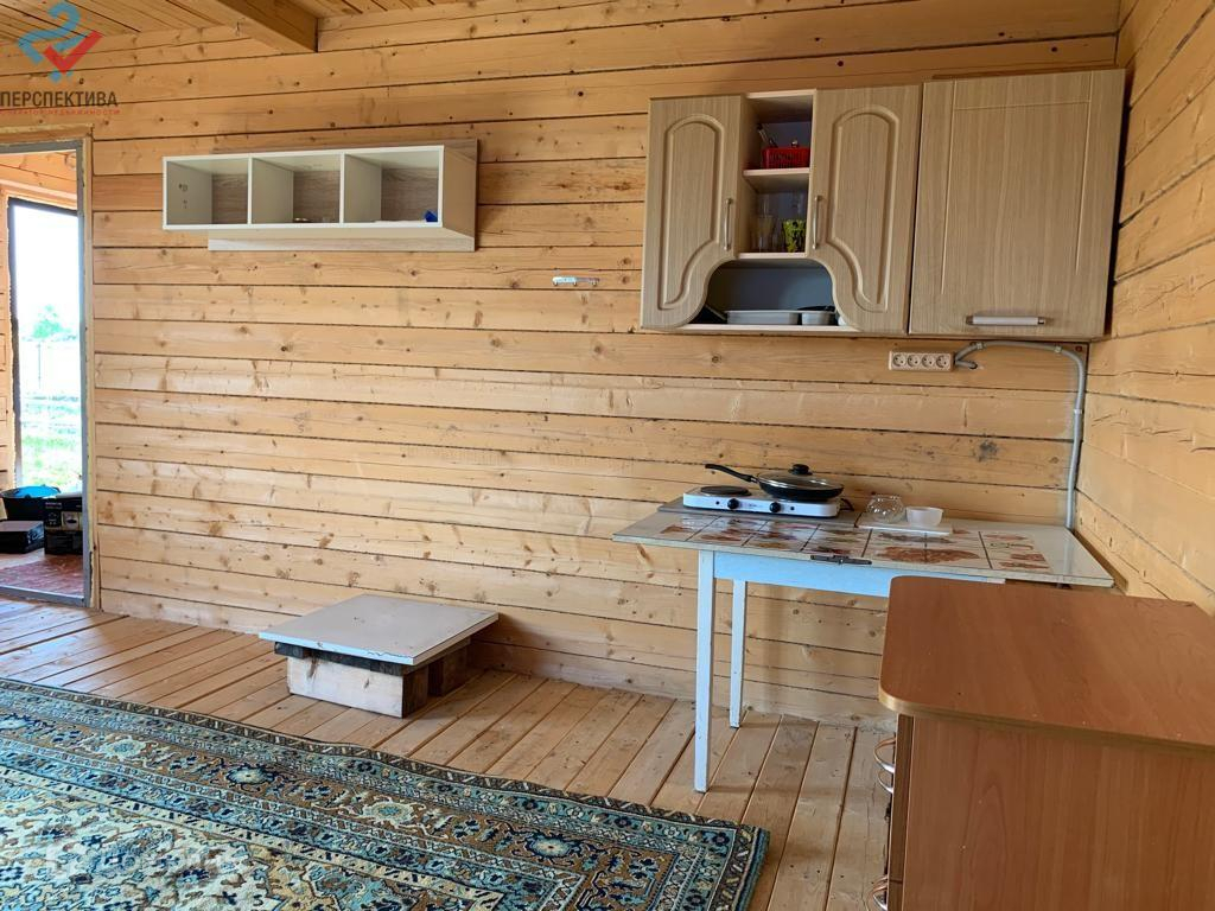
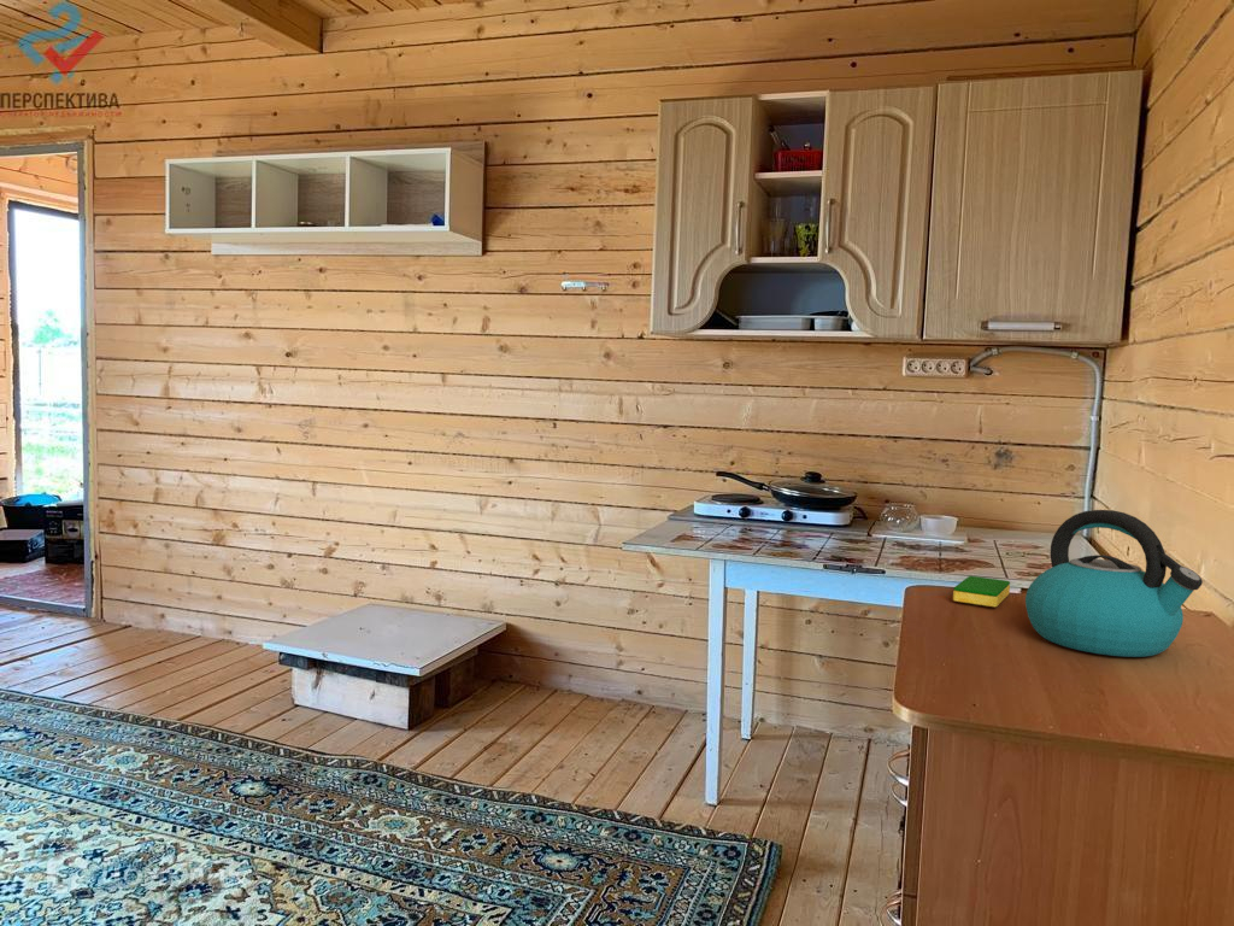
+ kettle (1113, 578)
+ dish sponge (982, 590)
